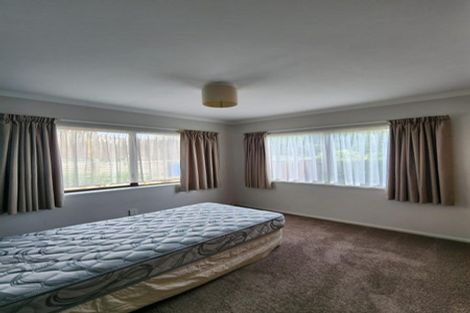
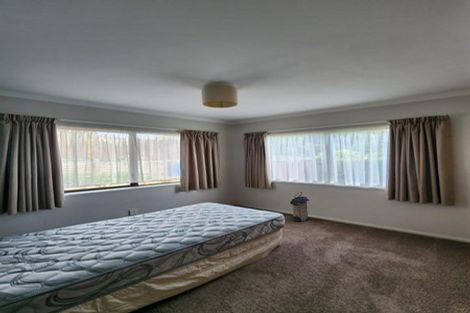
+ laundry hamper (299, 205)
